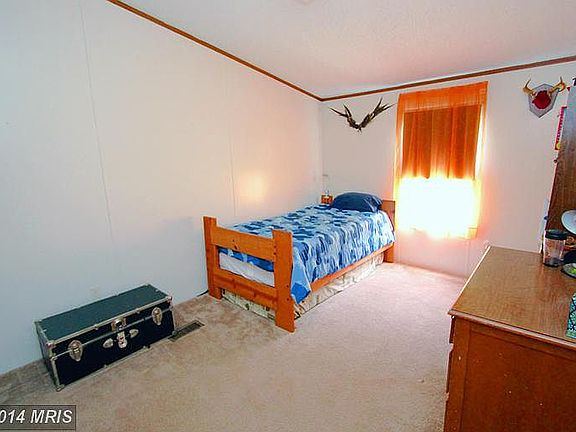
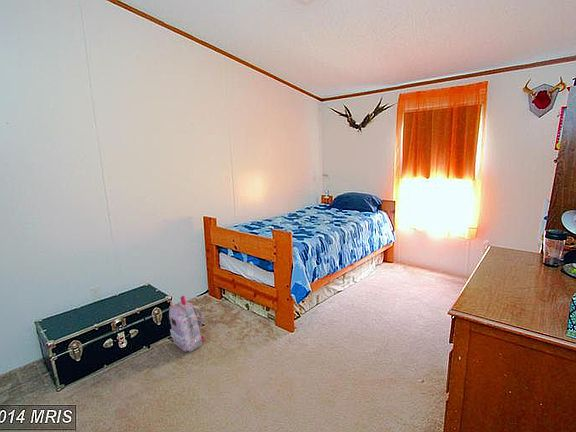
+ backpack (187, 320)
